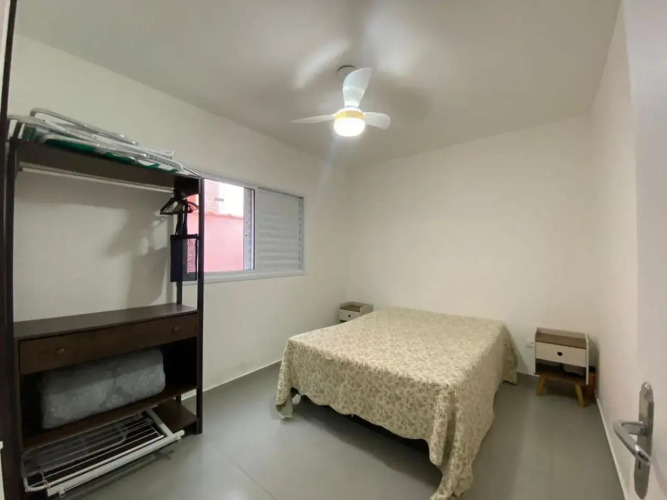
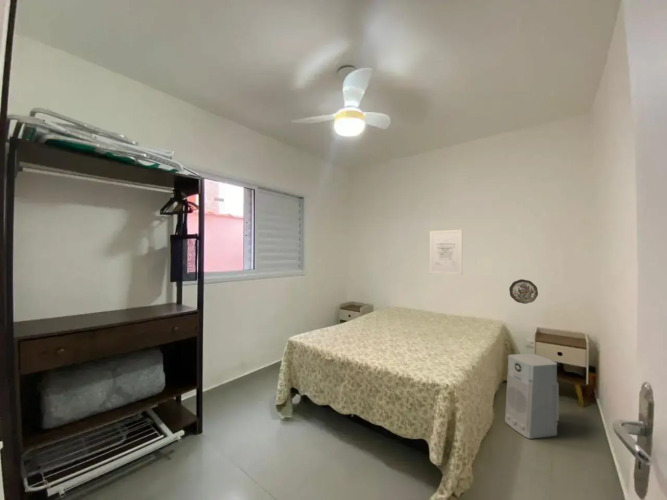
+ decorative plate (523, 291)
+ air purifier (531, 393)
+ wall art (445, 252)
